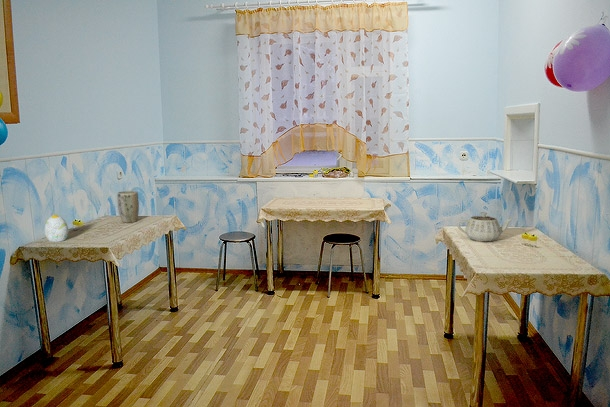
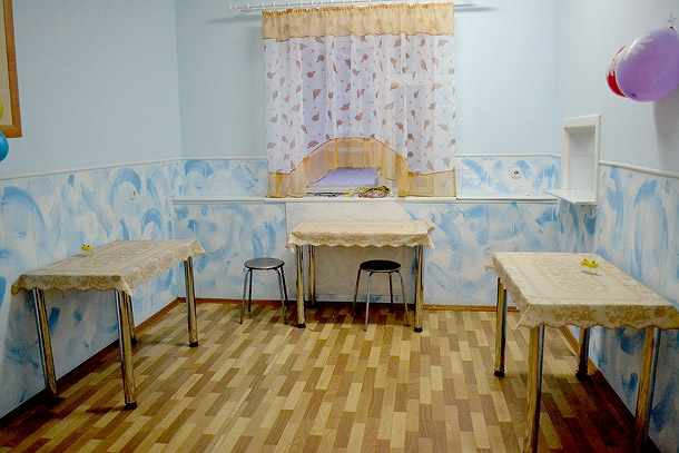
- plant pot (128, 206)
- decorative egg (56, 227)
- teapot (485, 225)
